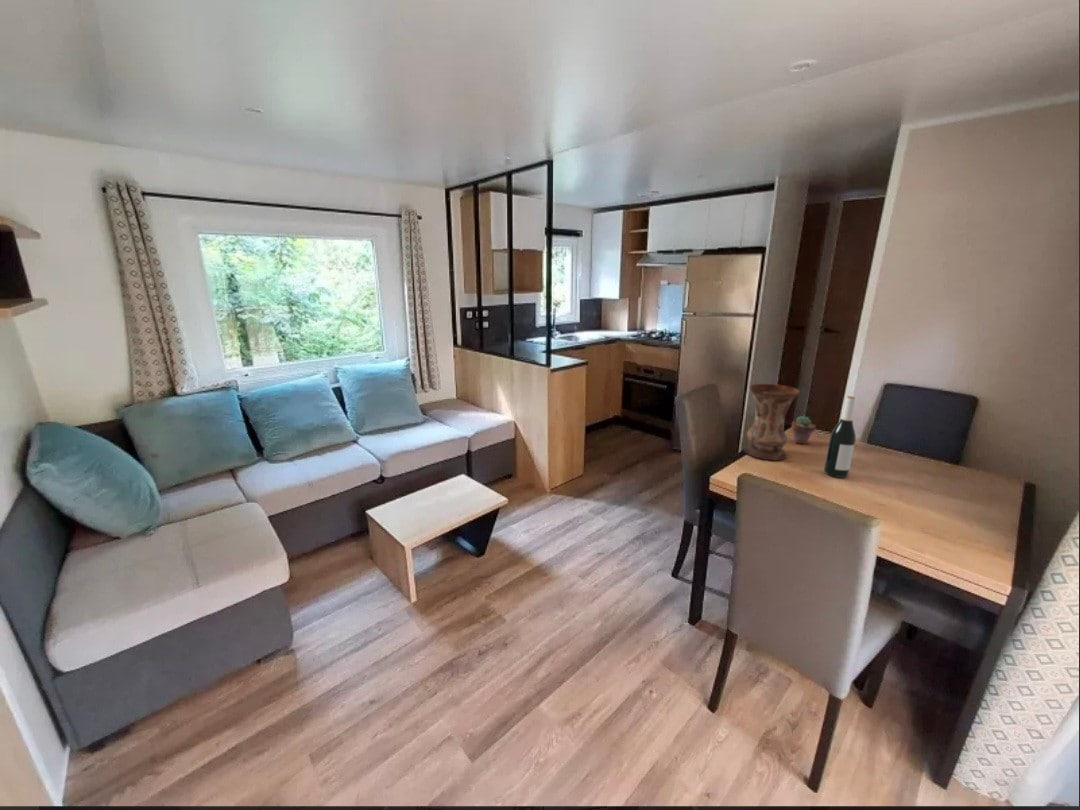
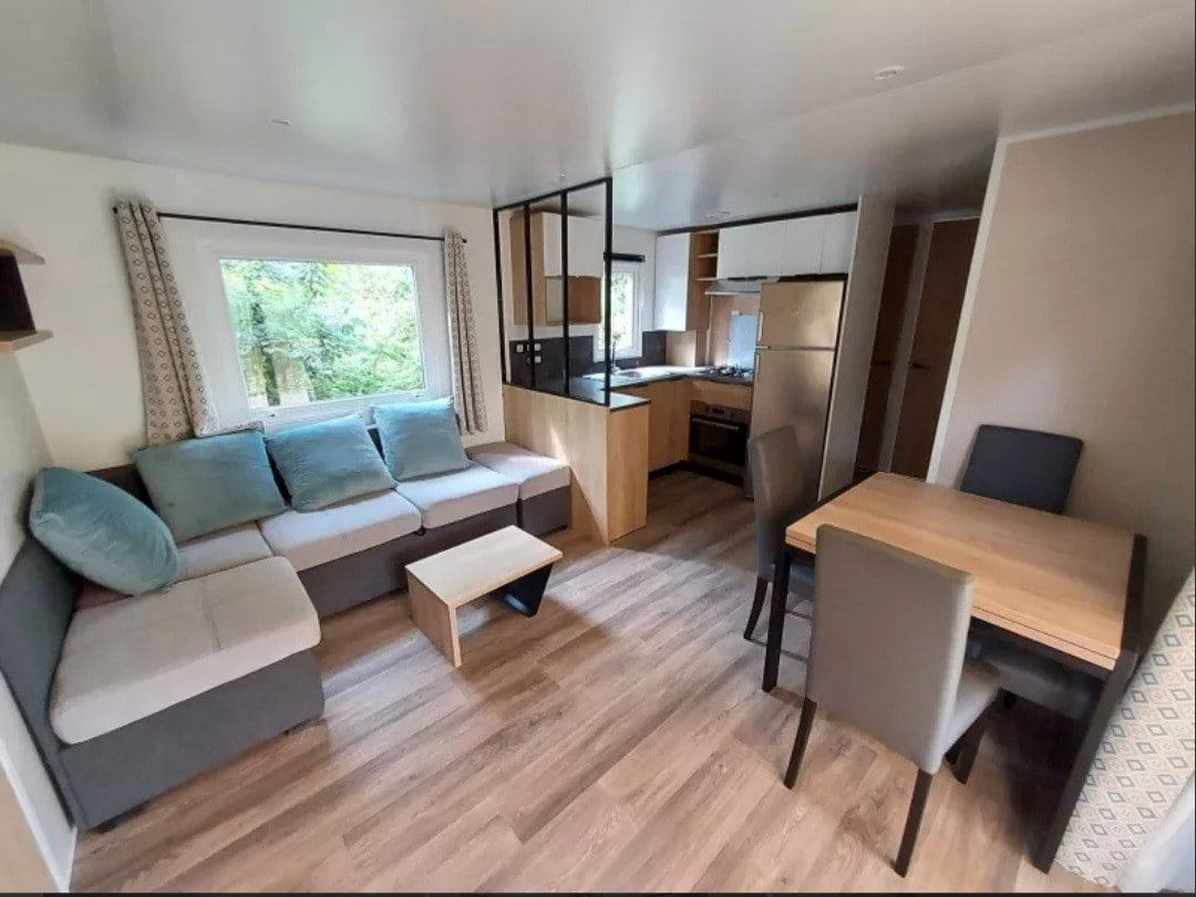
- vase (769, 421)
- wine bottle (843, 436)
- potted succulent (802, 429)
